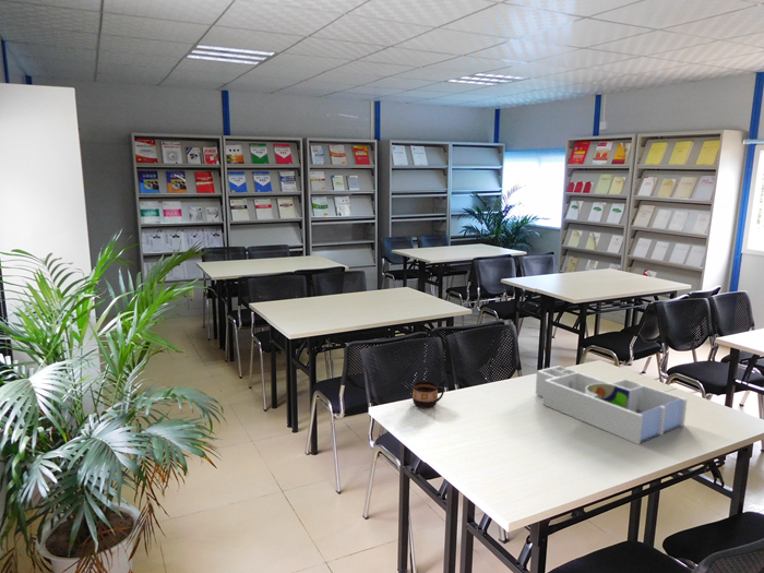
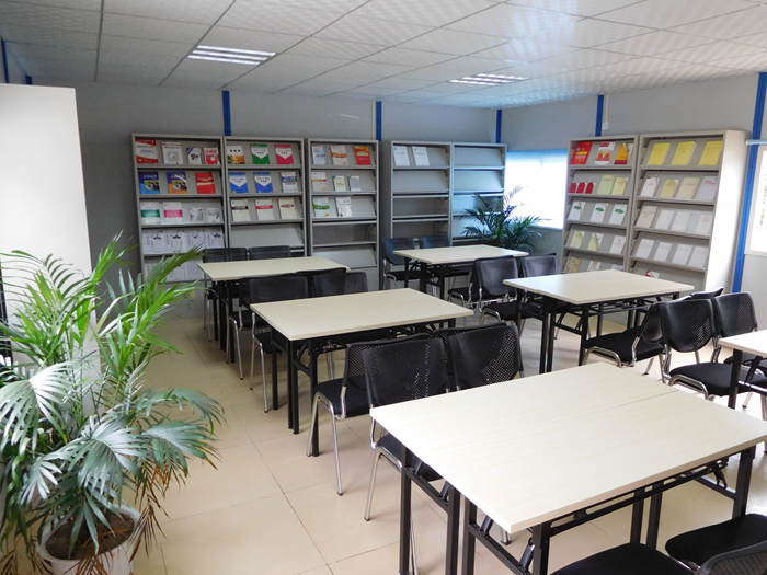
- desk organizer (600, 397)
- cup (426, 395)
